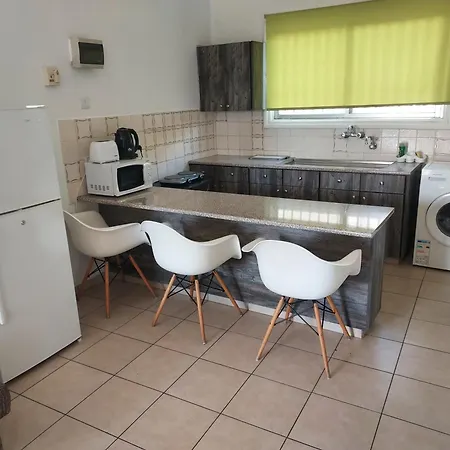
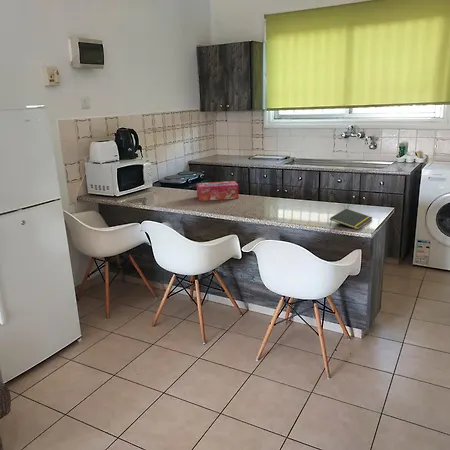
+ notepad (351, 218)
+ tissue box (217, 190)
